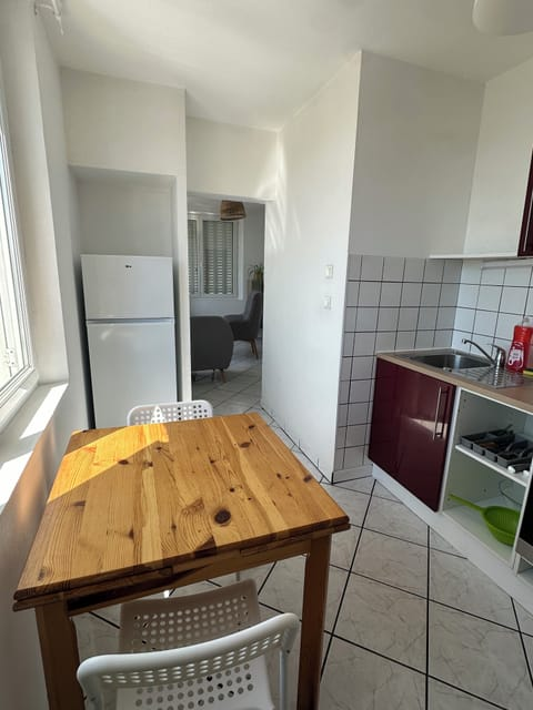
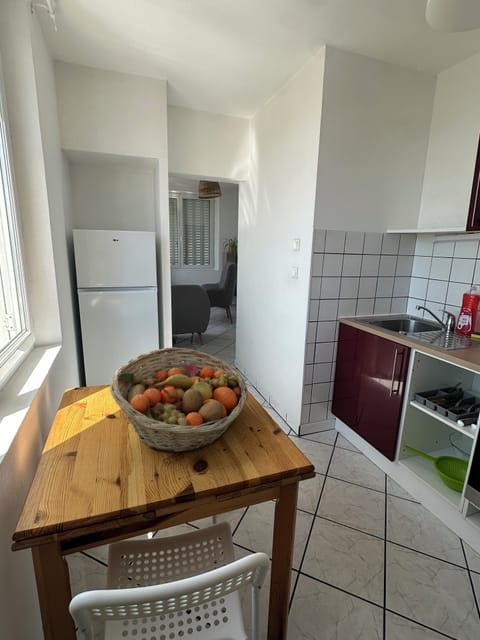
+ fruit basket (185, 393)
